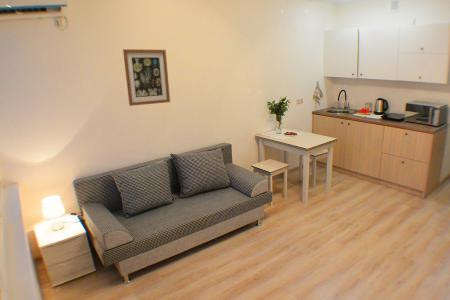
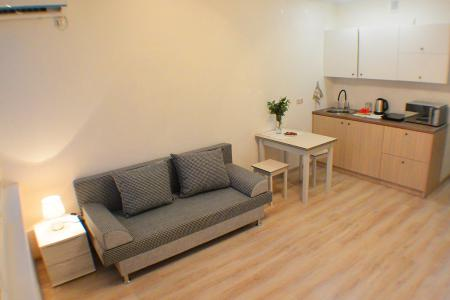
- wall art (147, 77)
